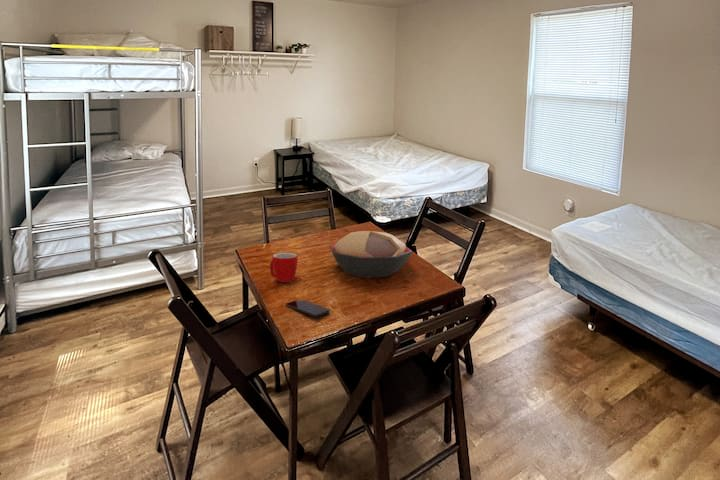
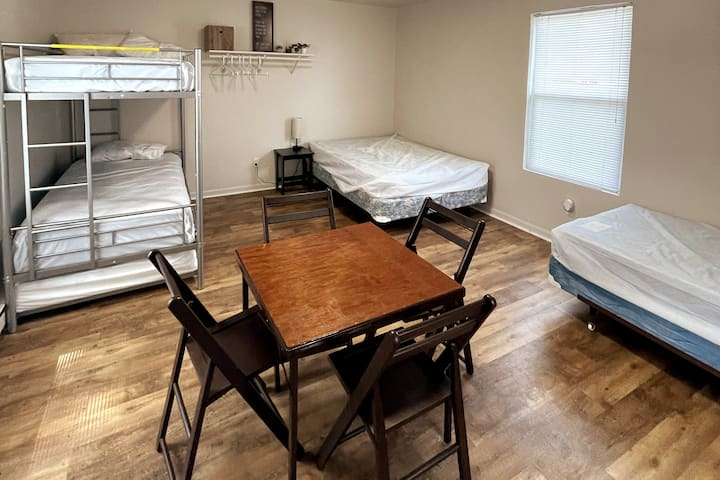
- decorative bowl (370, 250)
- smartphone (307, 307)
- mug (282, 268)
